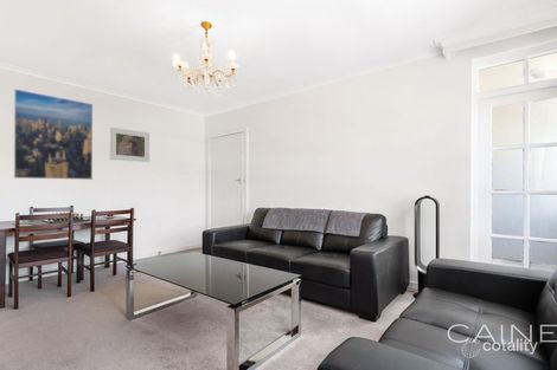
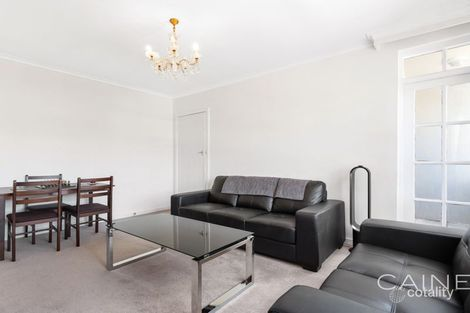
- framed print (130, 145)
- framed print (56, 137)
